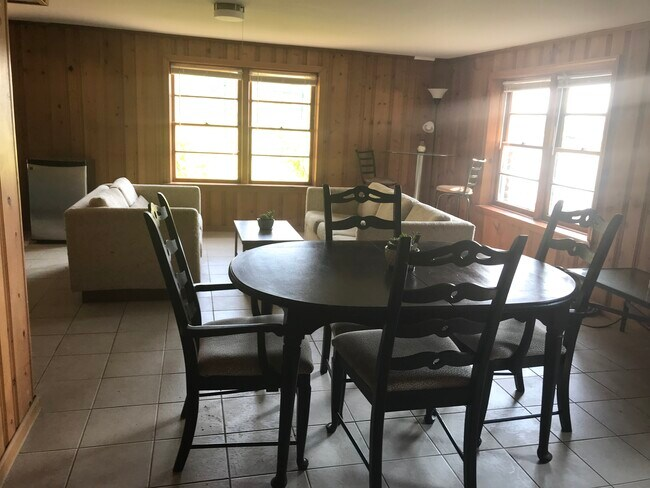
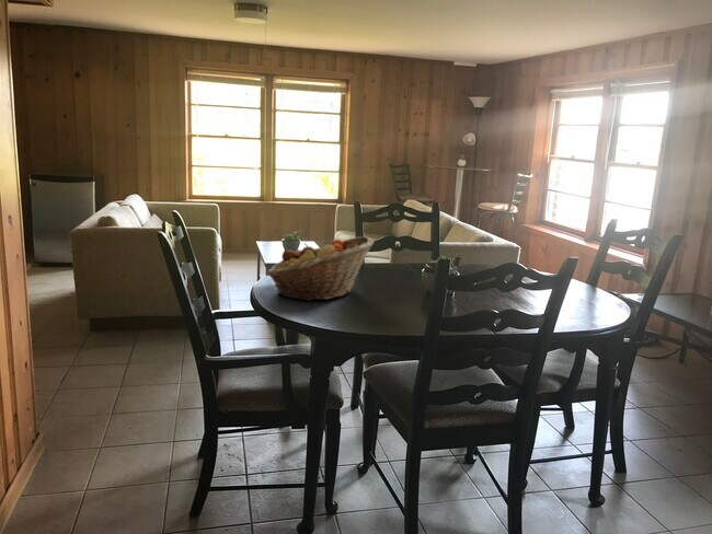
+ fruit basket (321, 264)
